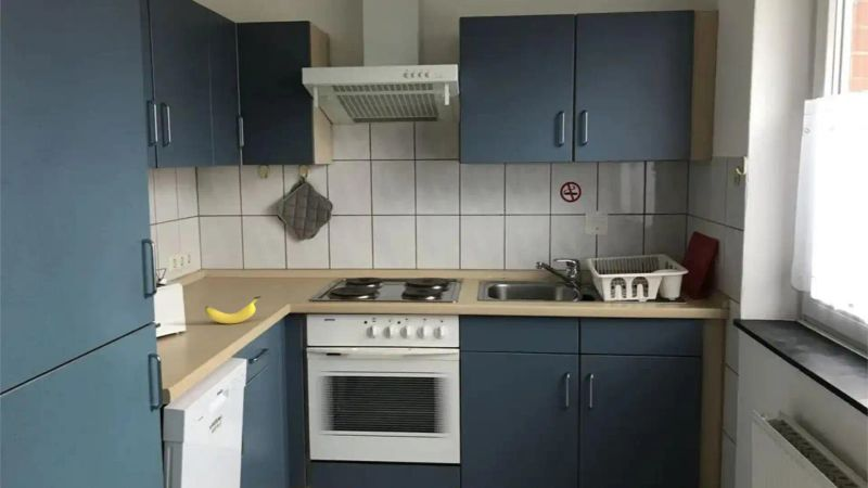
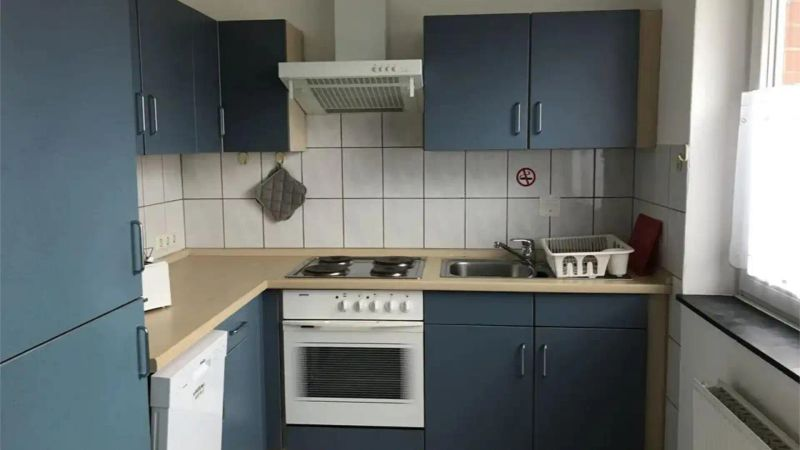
- banana (233, 313)
